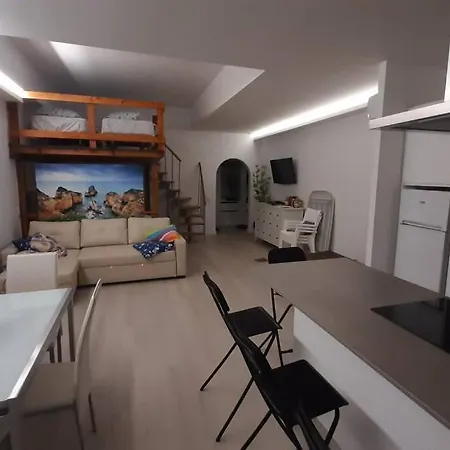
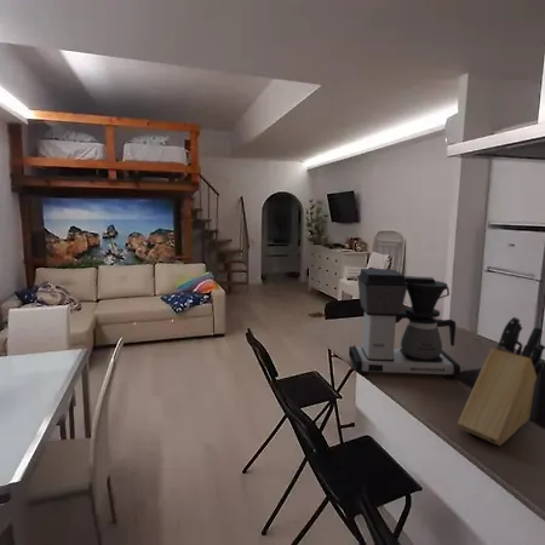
+ knife block (505, 373)
+ coffee maker (405, 317)
